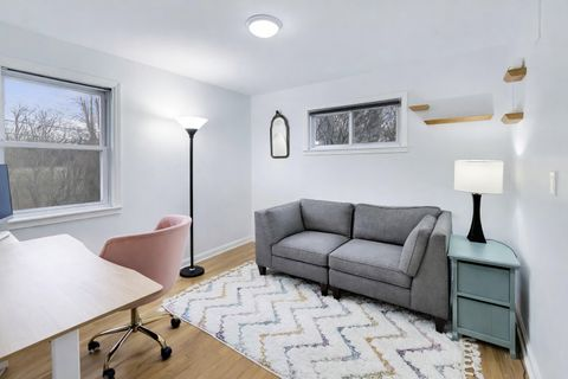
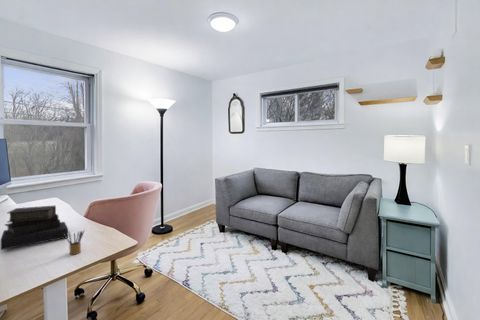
+ pencil box (74, 241)
+ diary (36, 223)
